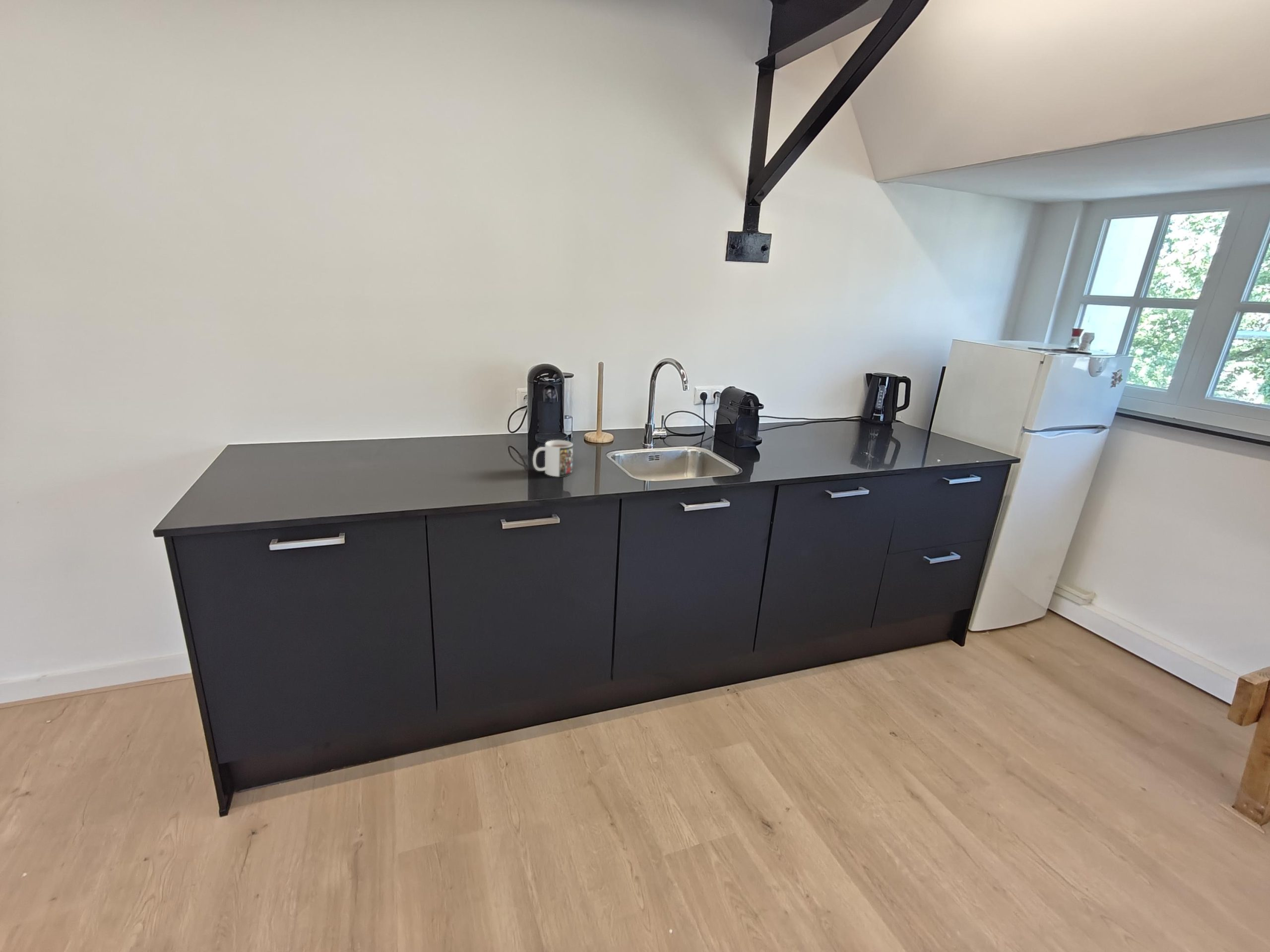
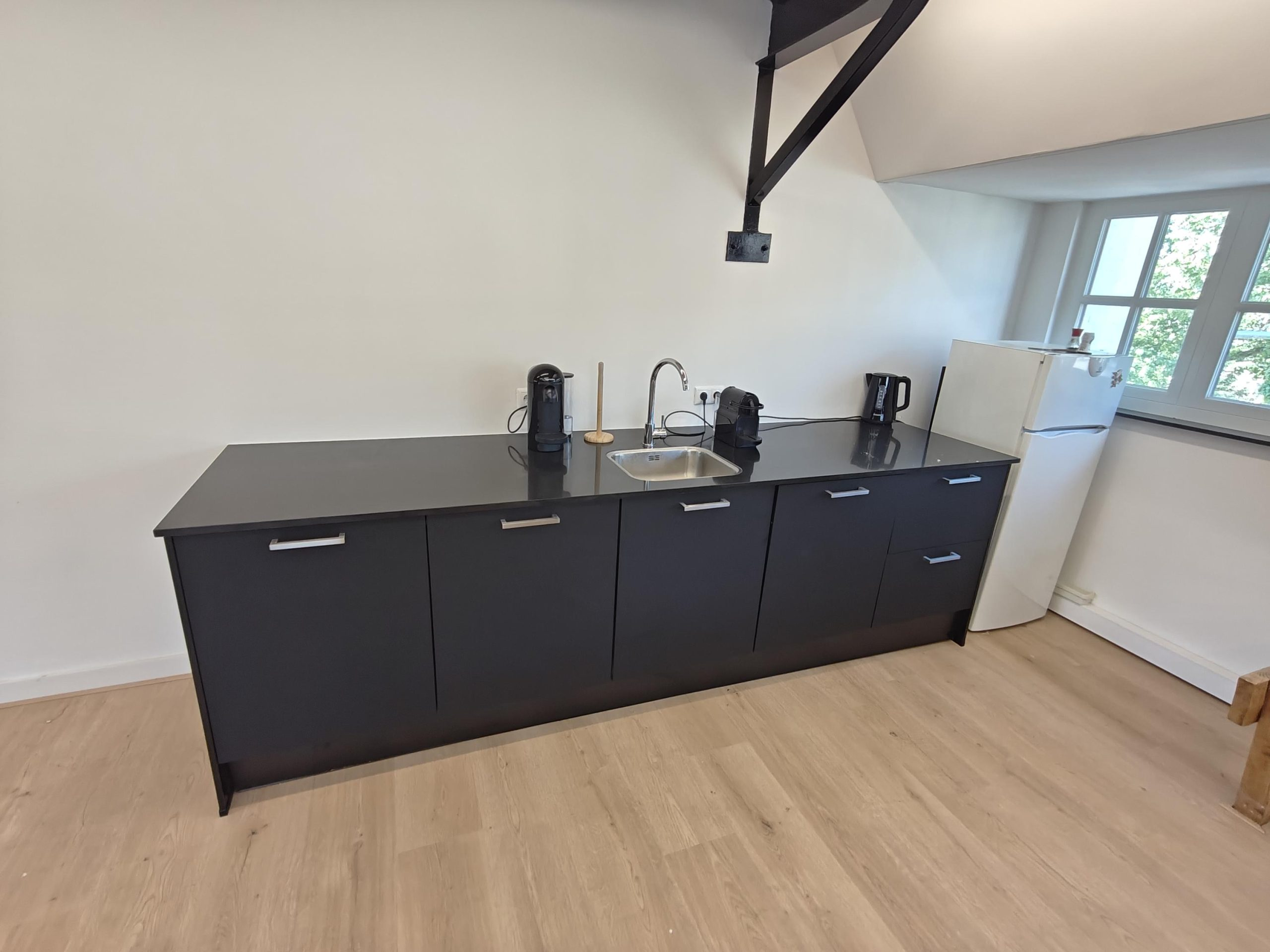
- mug (553, 458)
